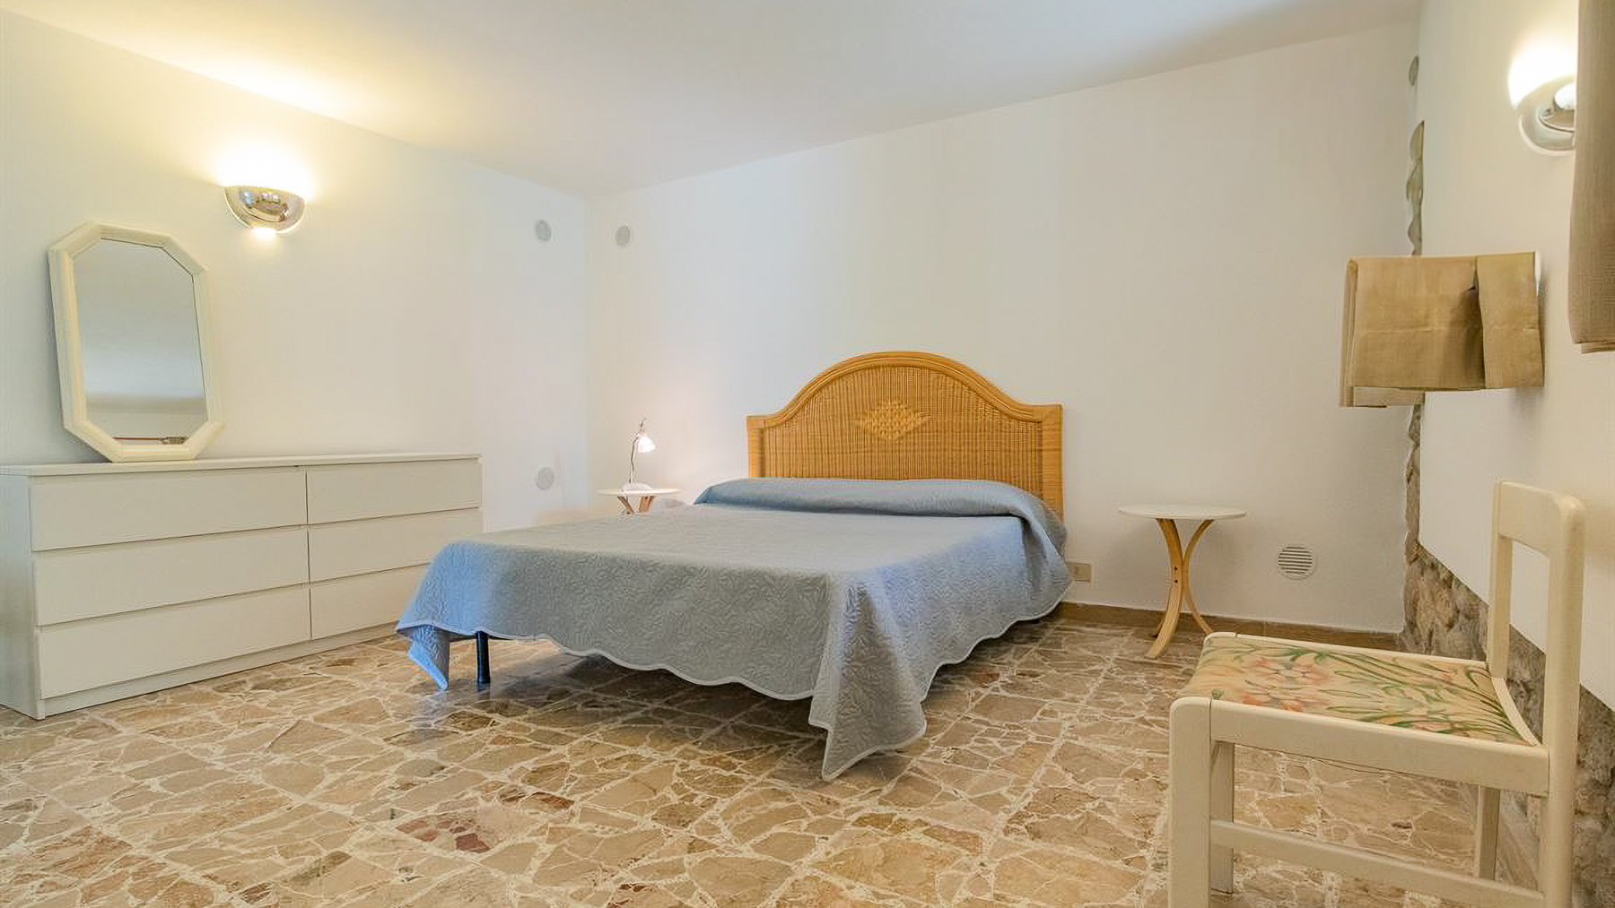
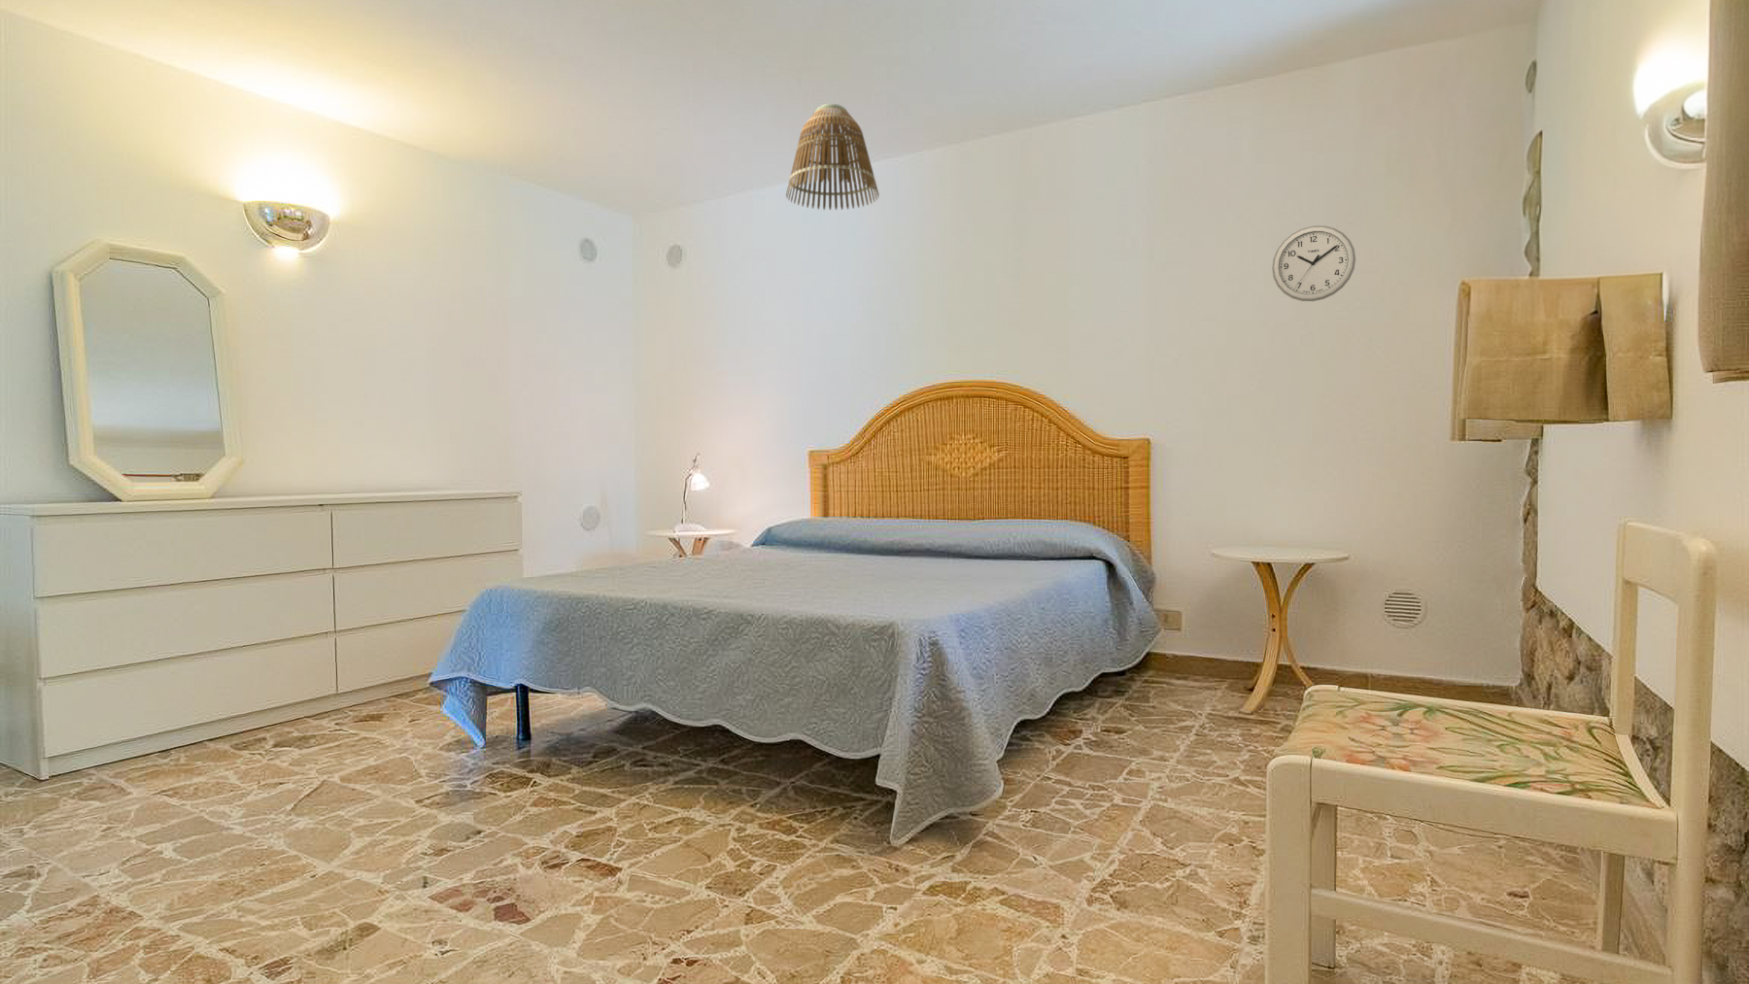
+ lamp shade (831, 153)
+ wall clock (1313, 263)
